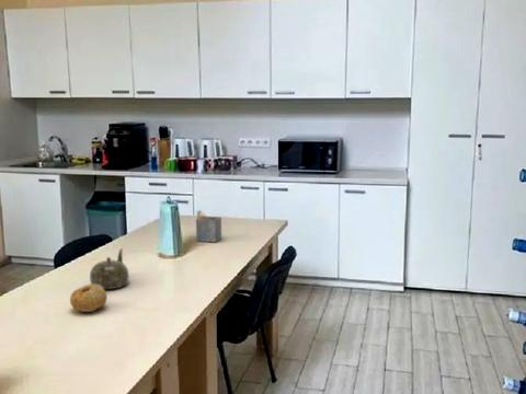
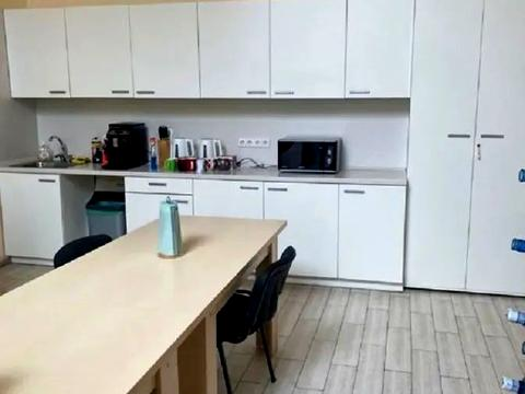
- napkin holder (208, 224)
- fruit (88, 297)
- teapot (110, 269)
